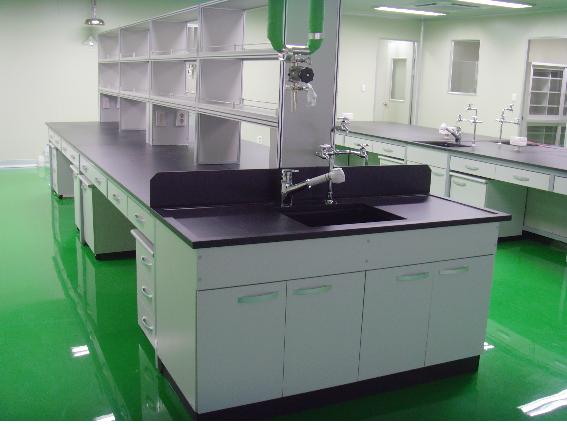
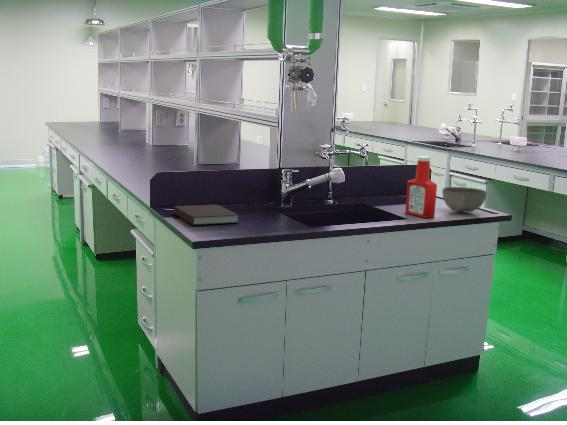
+ notebook (205, 214)
+ soap bottle (421, 186)
+ bowl (463, 200)
